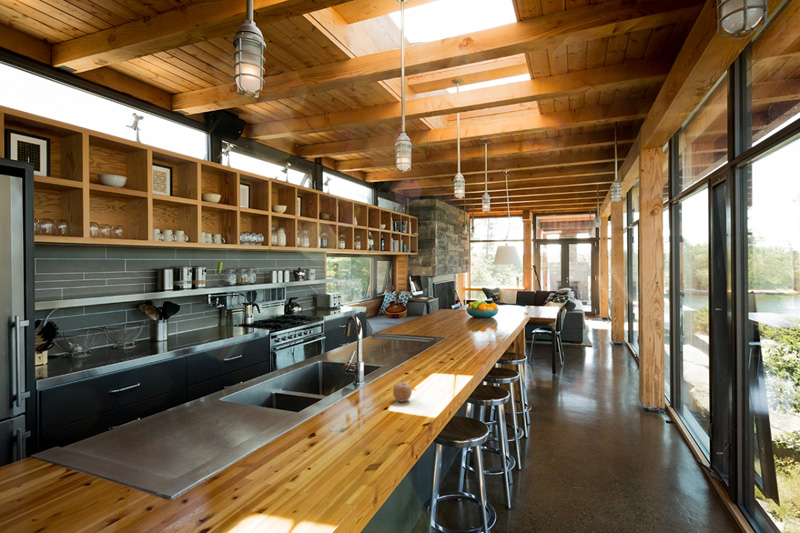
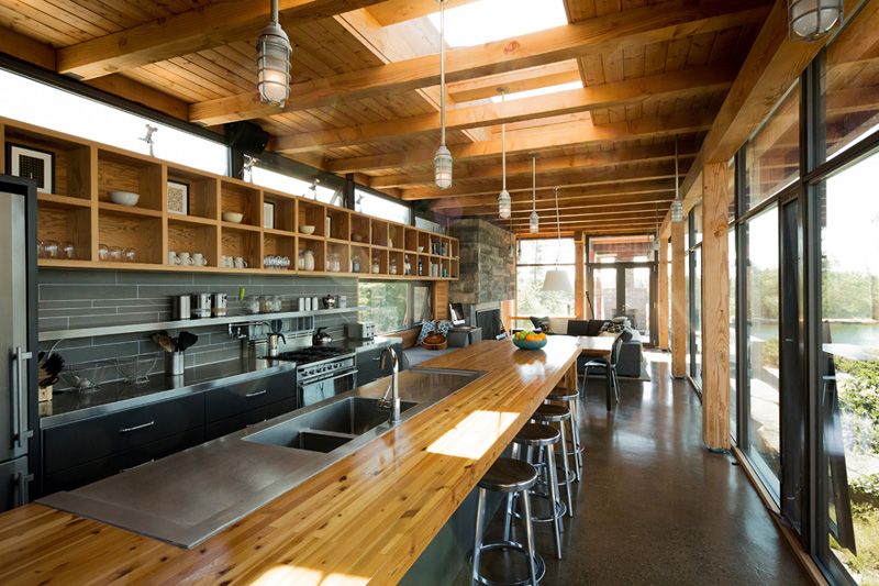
- fruit (402, 390)
